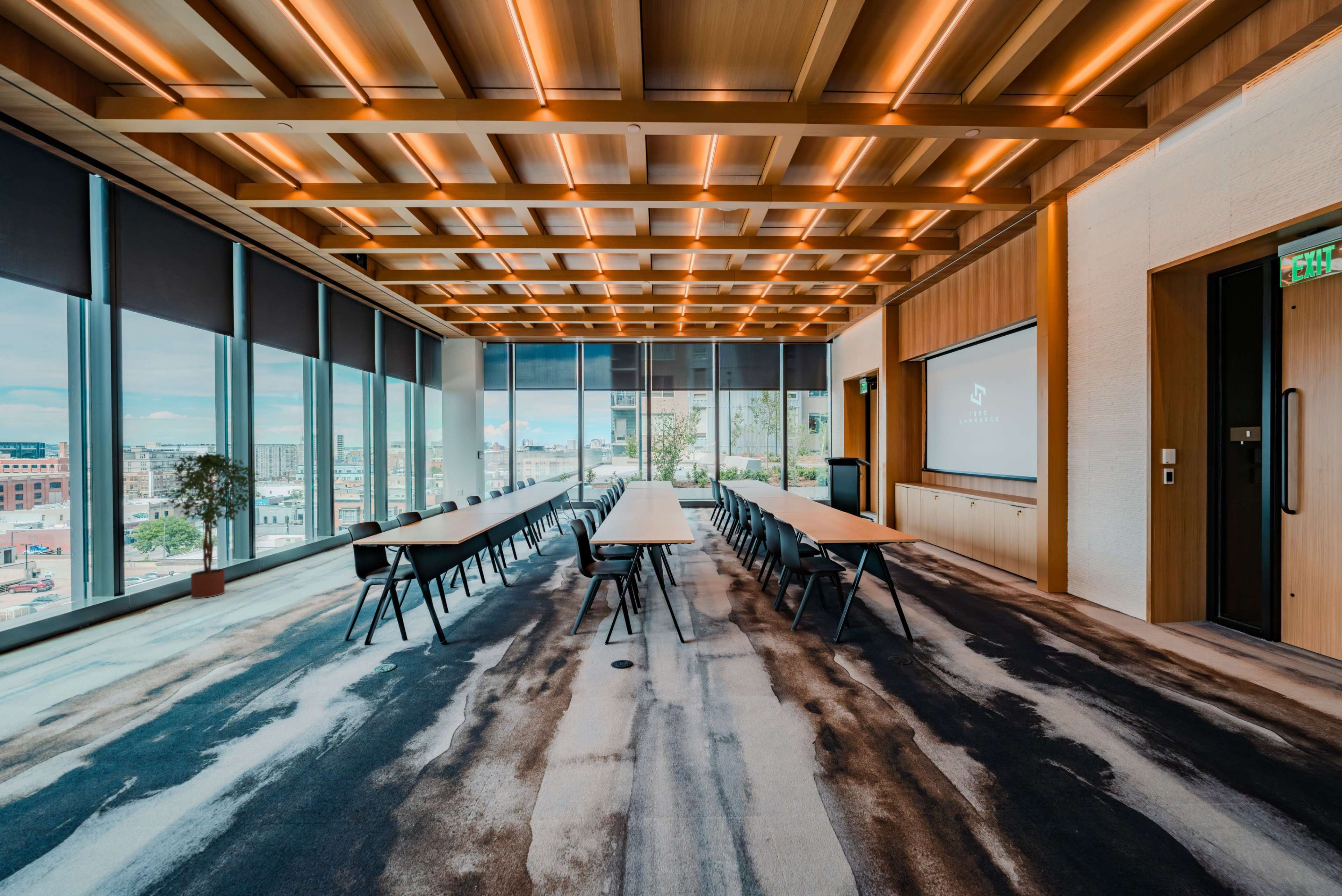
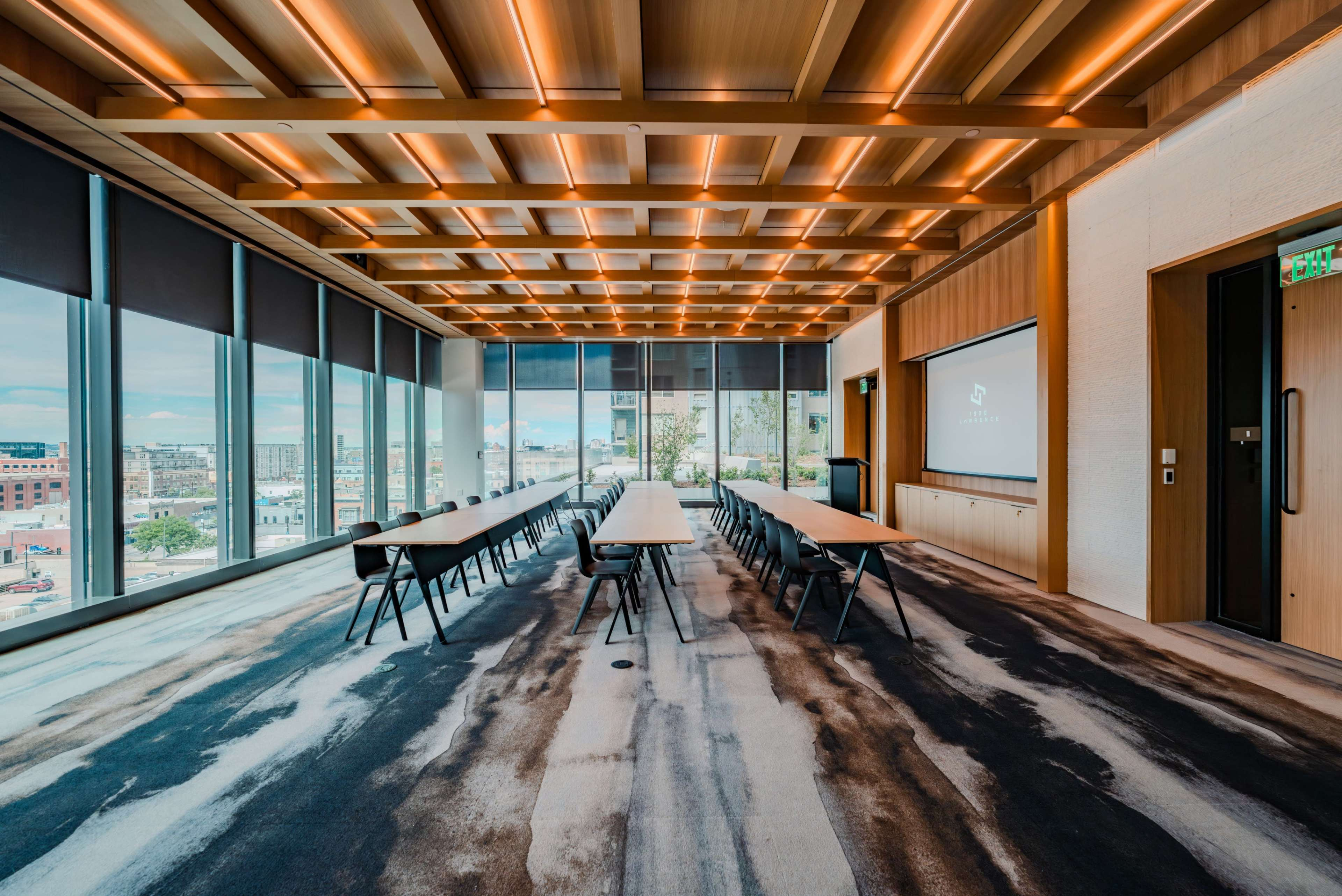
- potted tree (213, 523)
